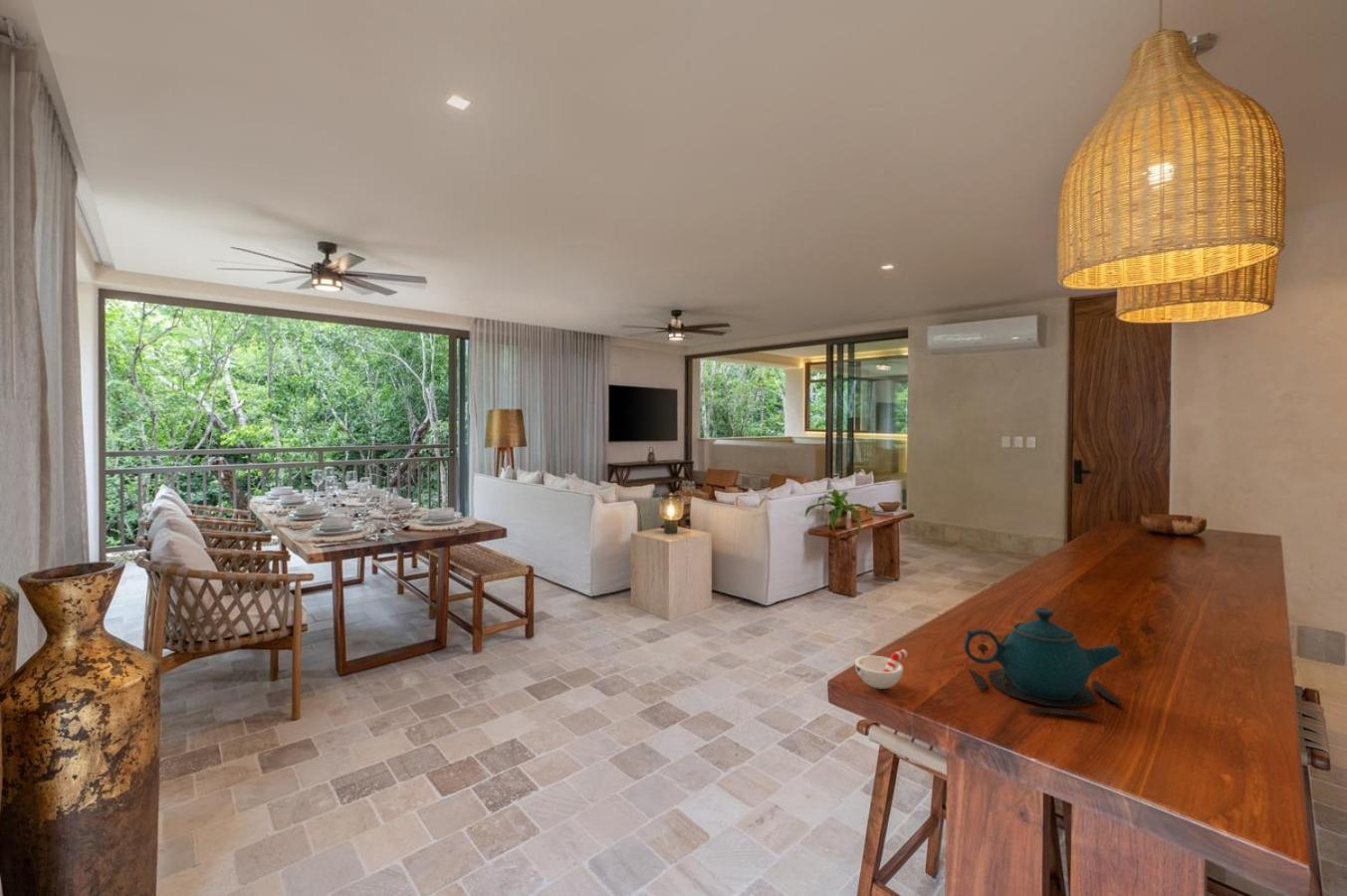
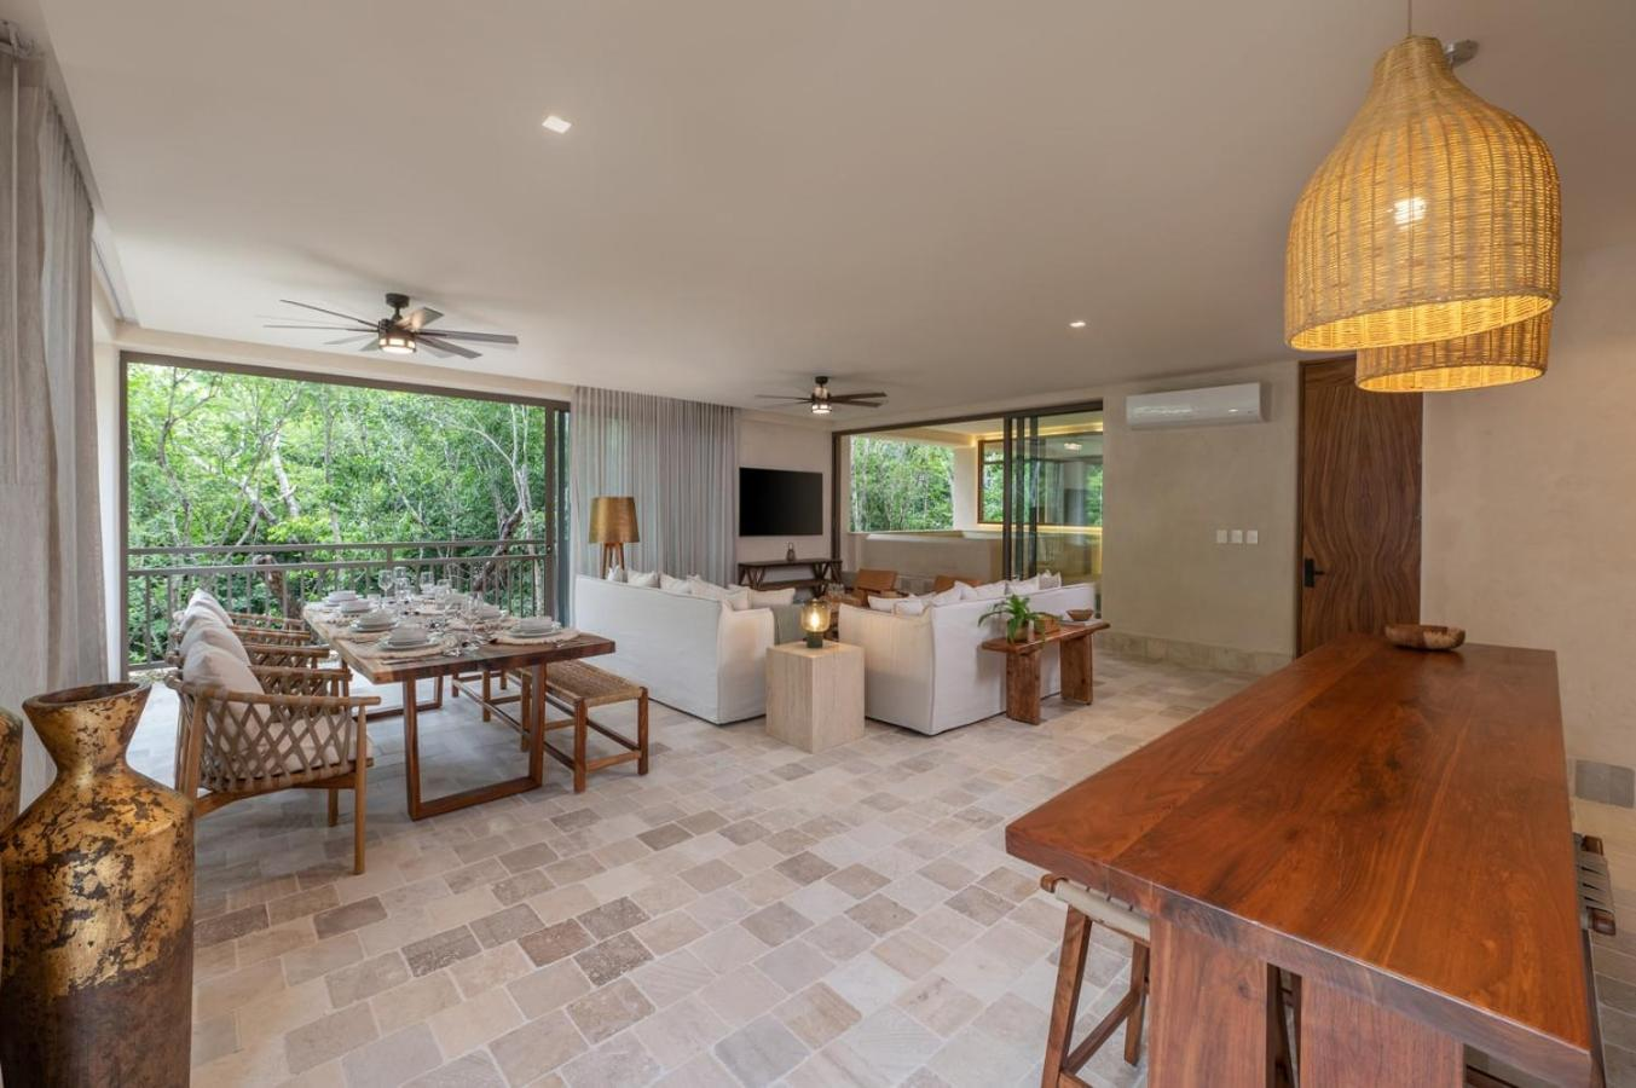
- cup (882, 670)
- teapot (1037, 647)
